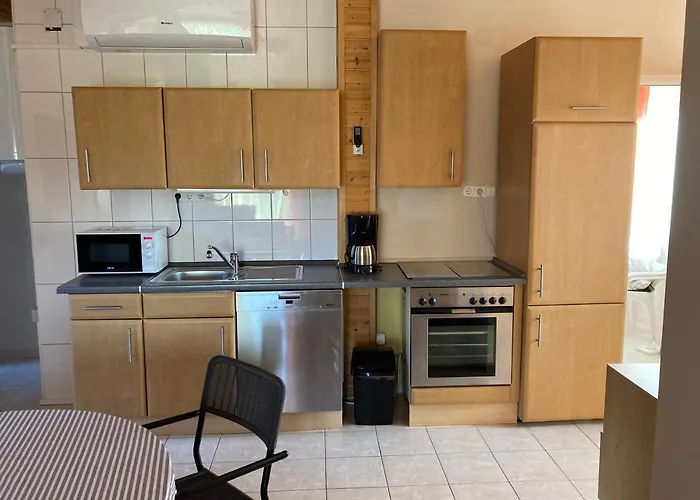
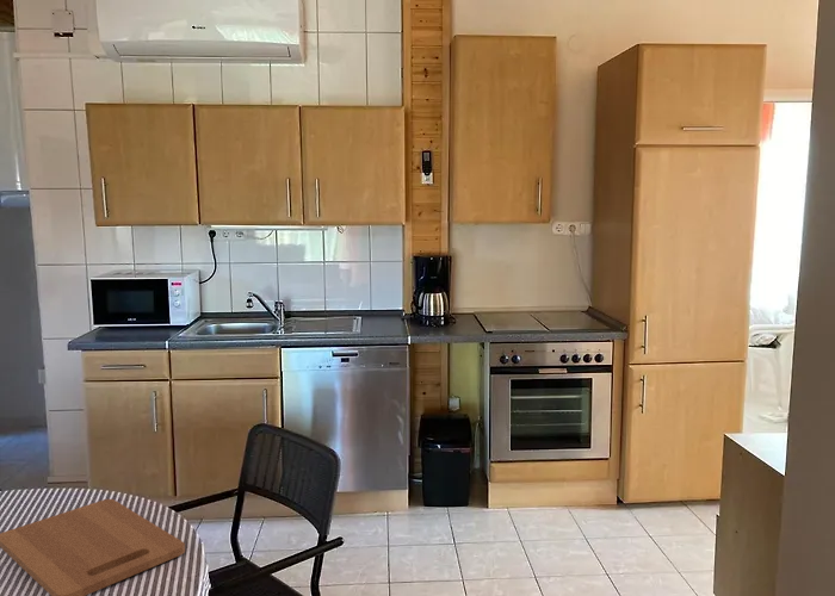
+ cutting board (89, 542)
